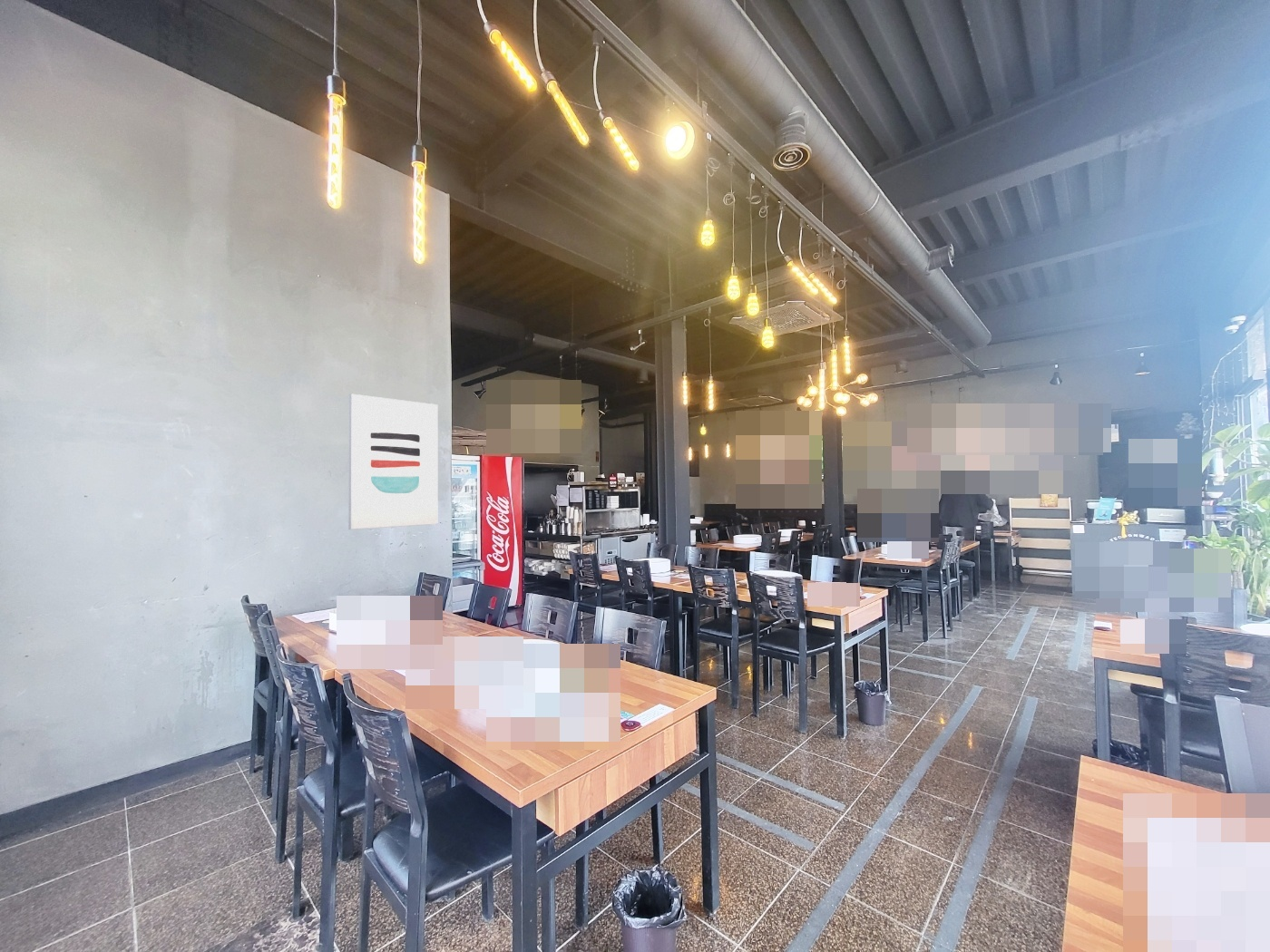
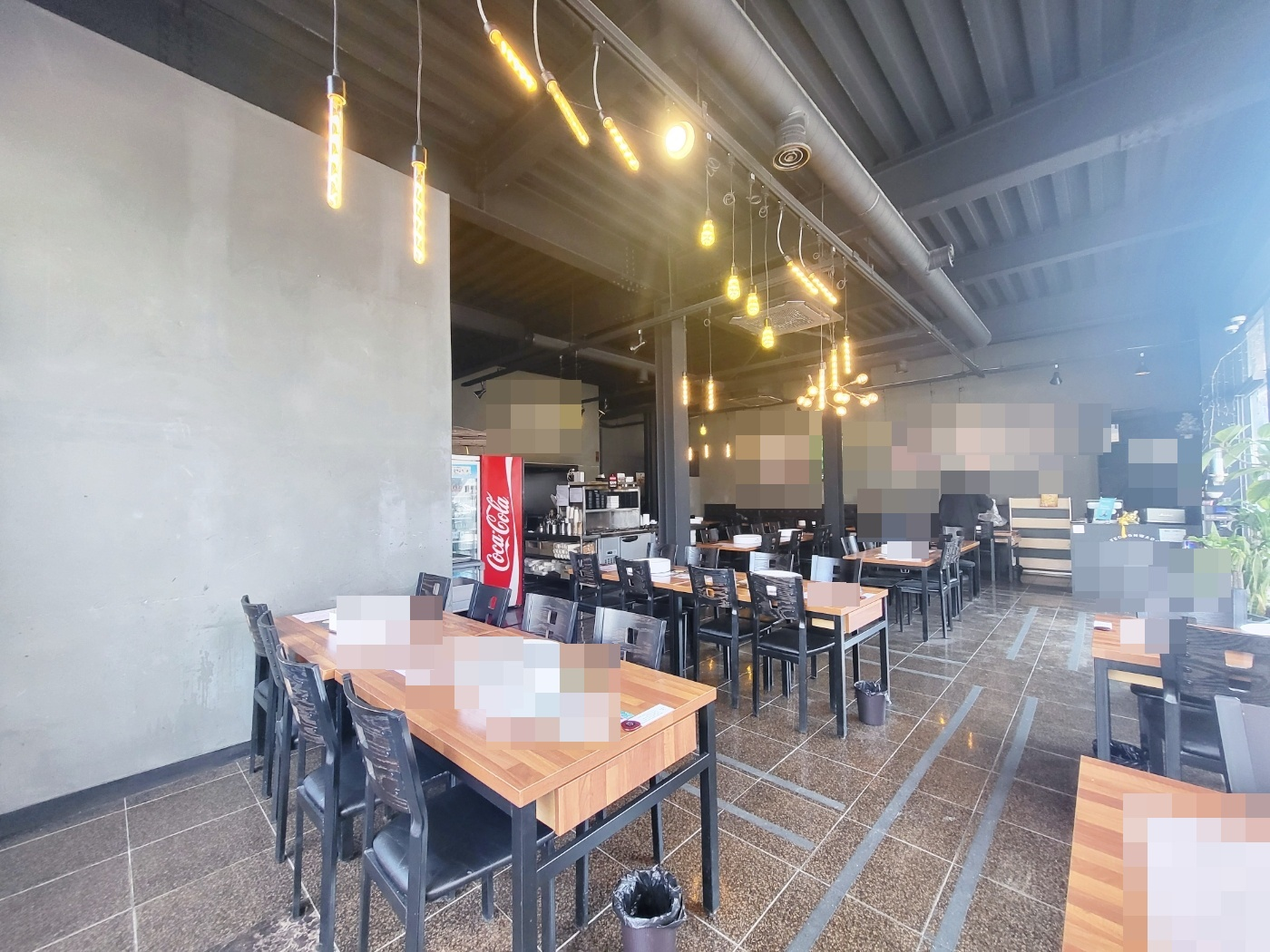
- wall art (396, 462)
